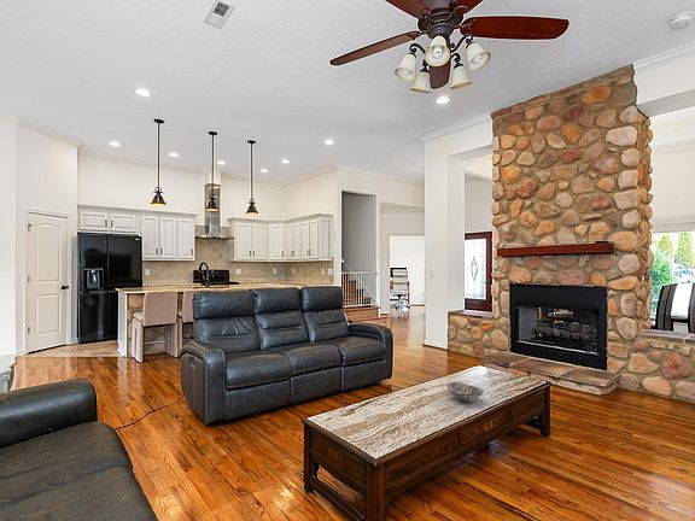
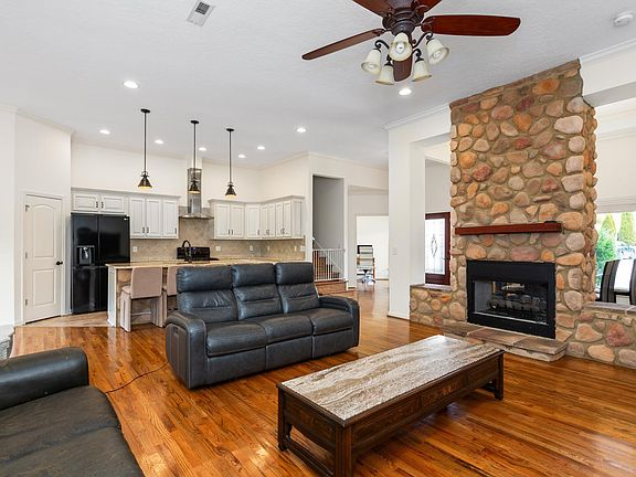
- decorative bowl (465, 393)
